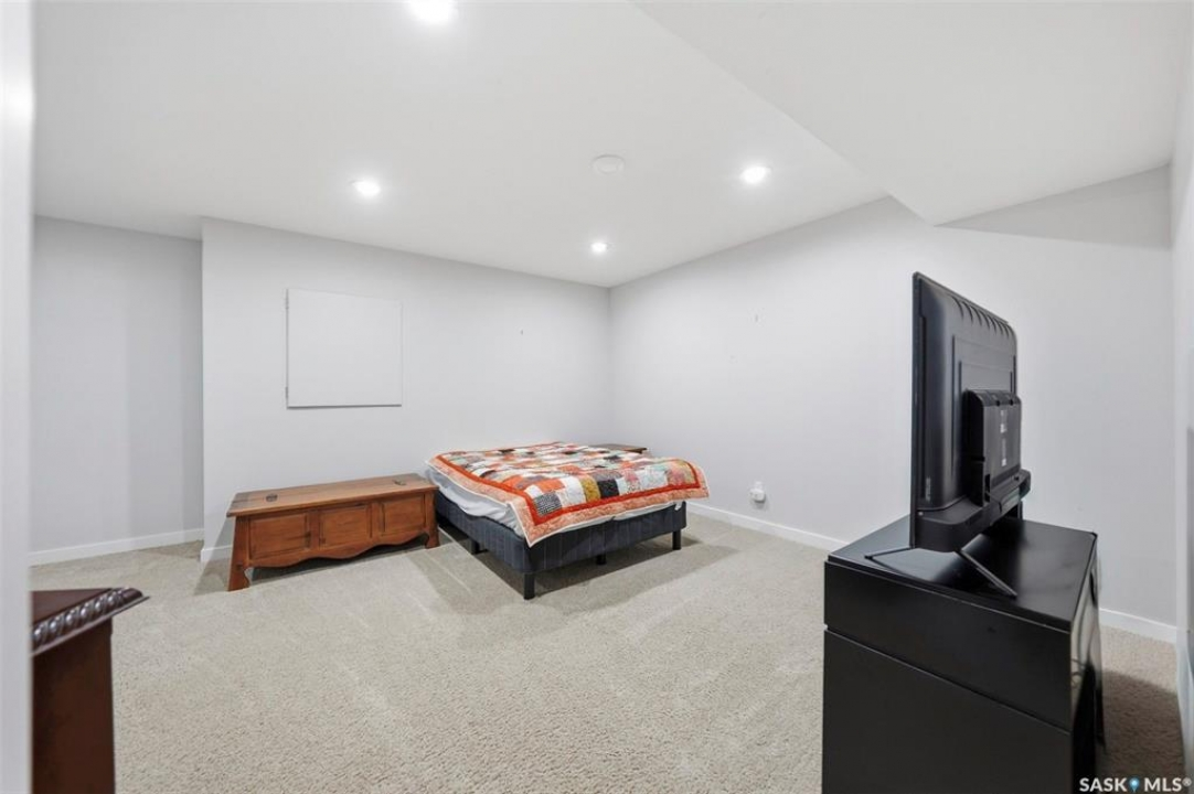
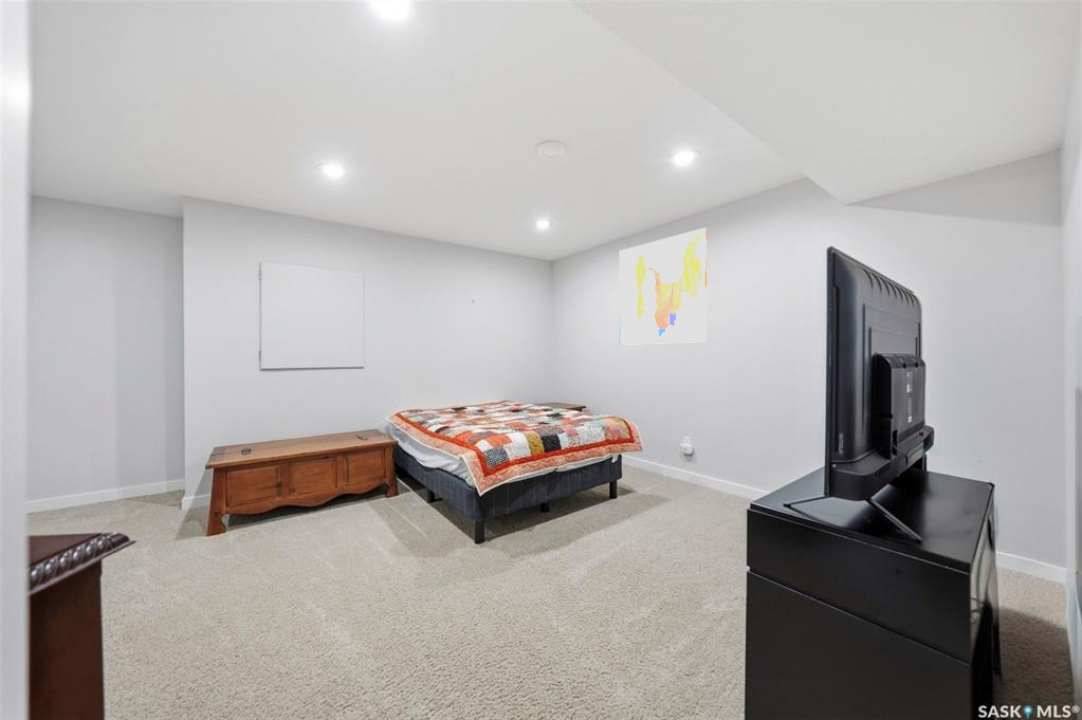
+ wall art (658, 292)
